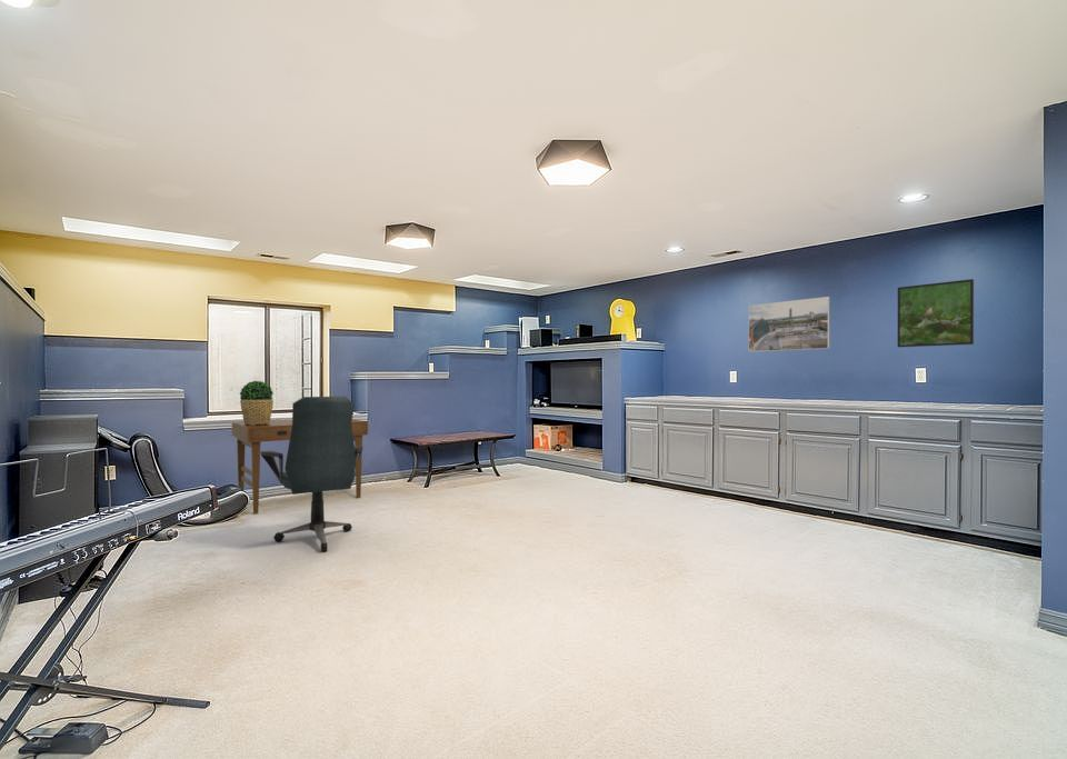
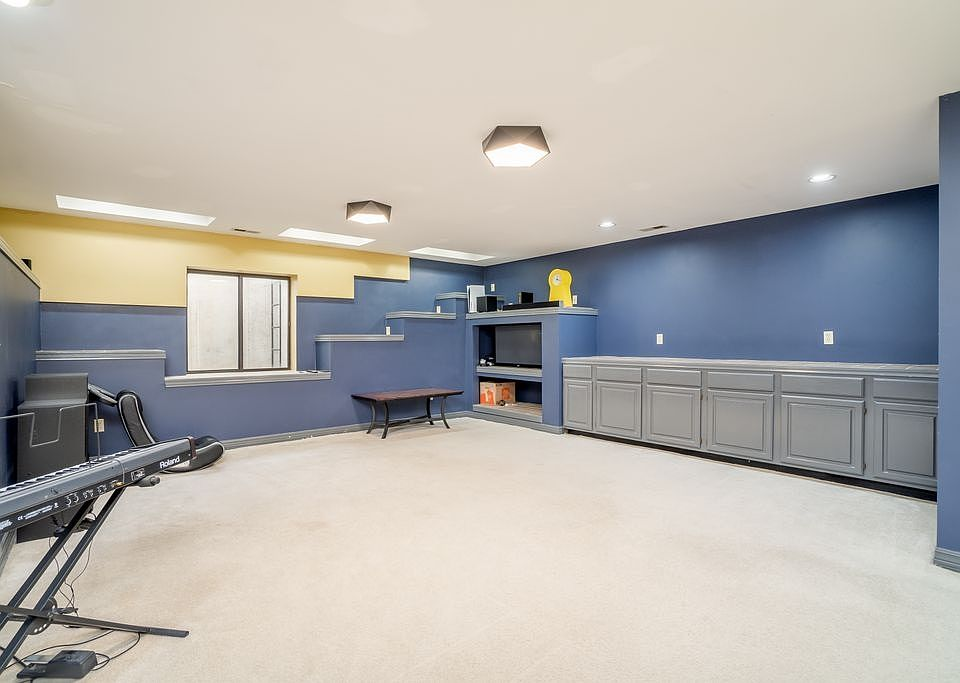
- office chair (318, 469)
- desk (289, 439)
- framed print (934, 314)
- potted plant (257, 402)
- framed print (787, 326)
